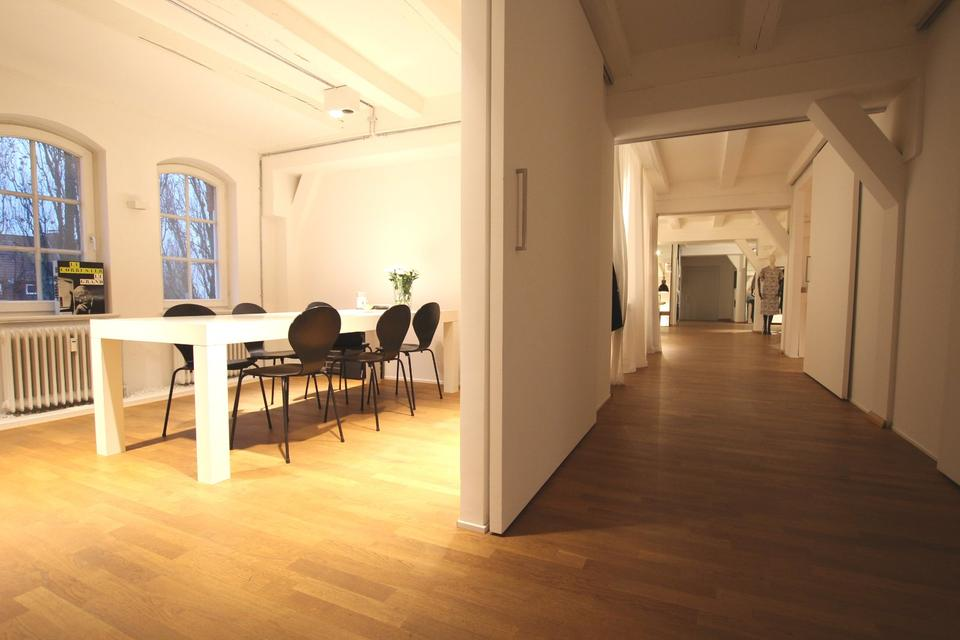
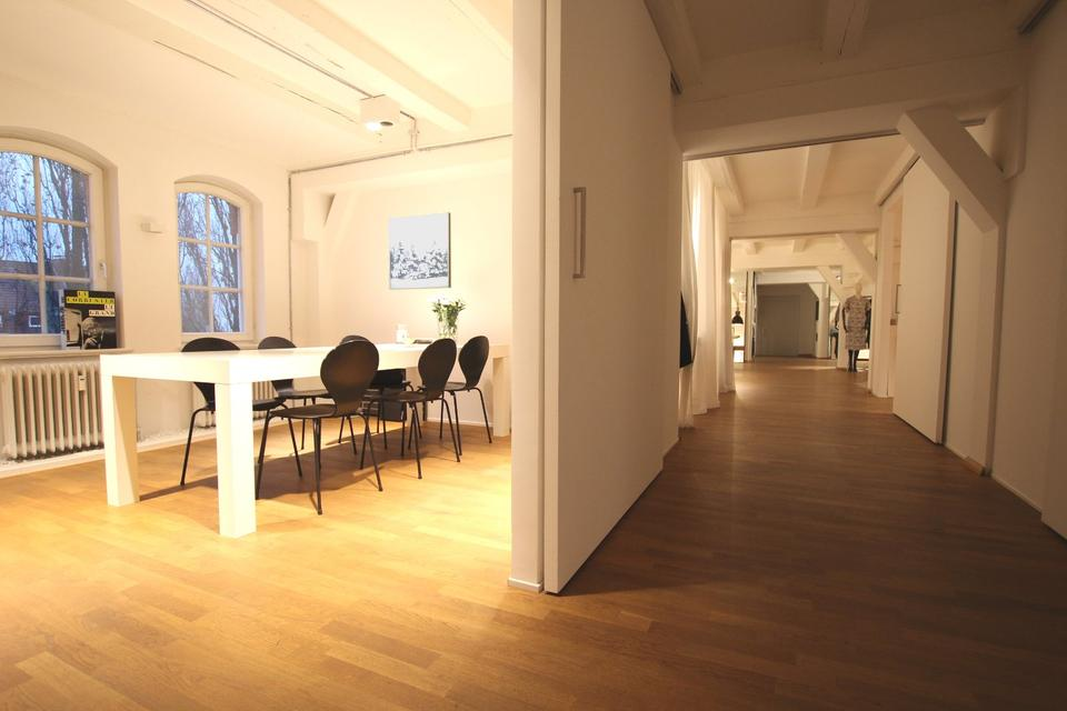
+ wall art (418, 251)
